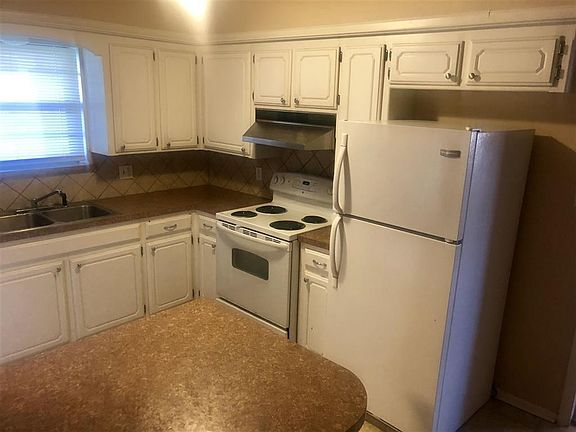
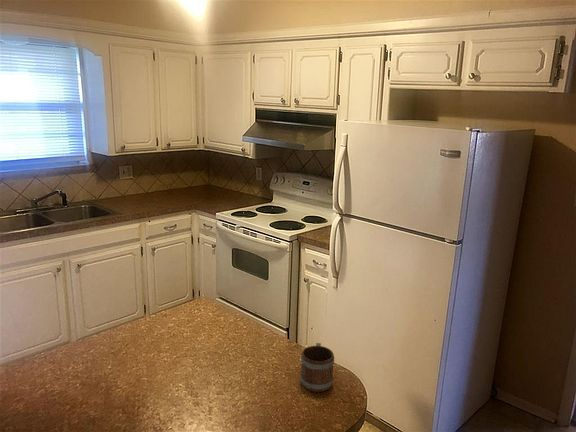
+ mug (317, 365)
